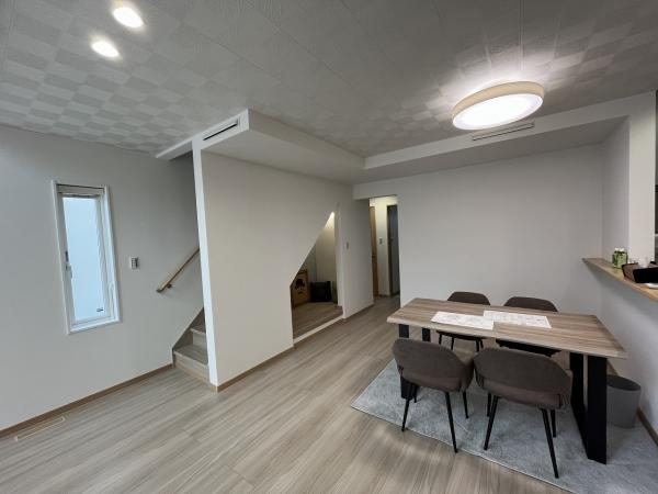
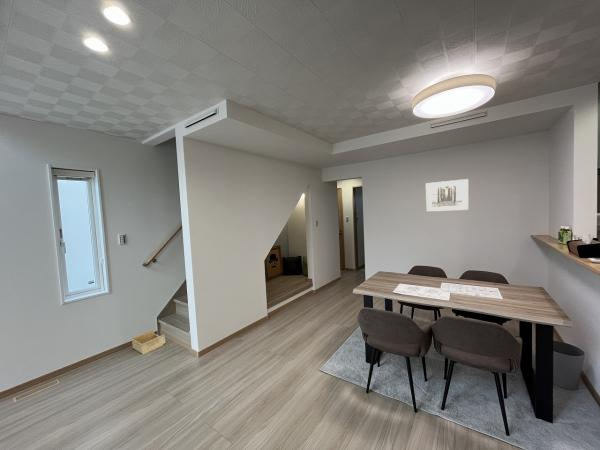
+ wall art (446, 196)
+ storage bin (148, 341)
